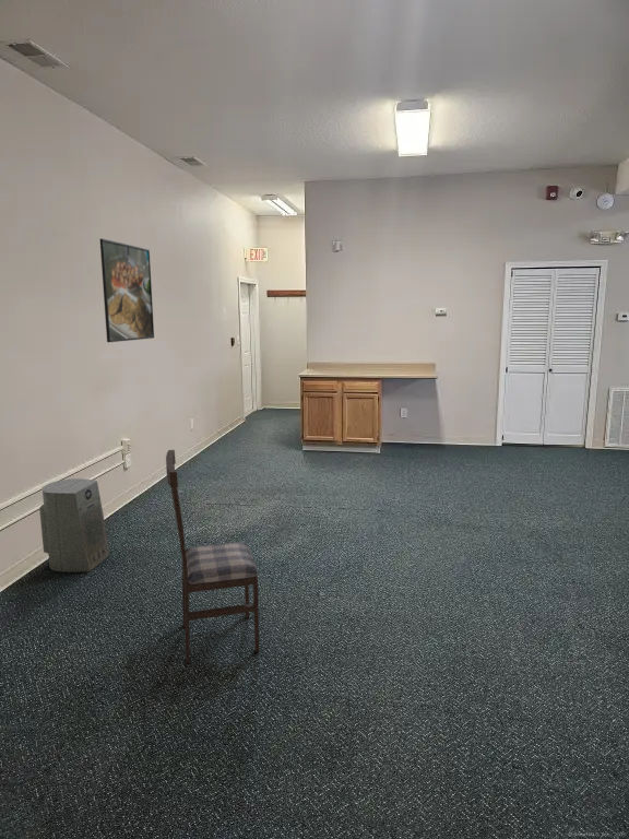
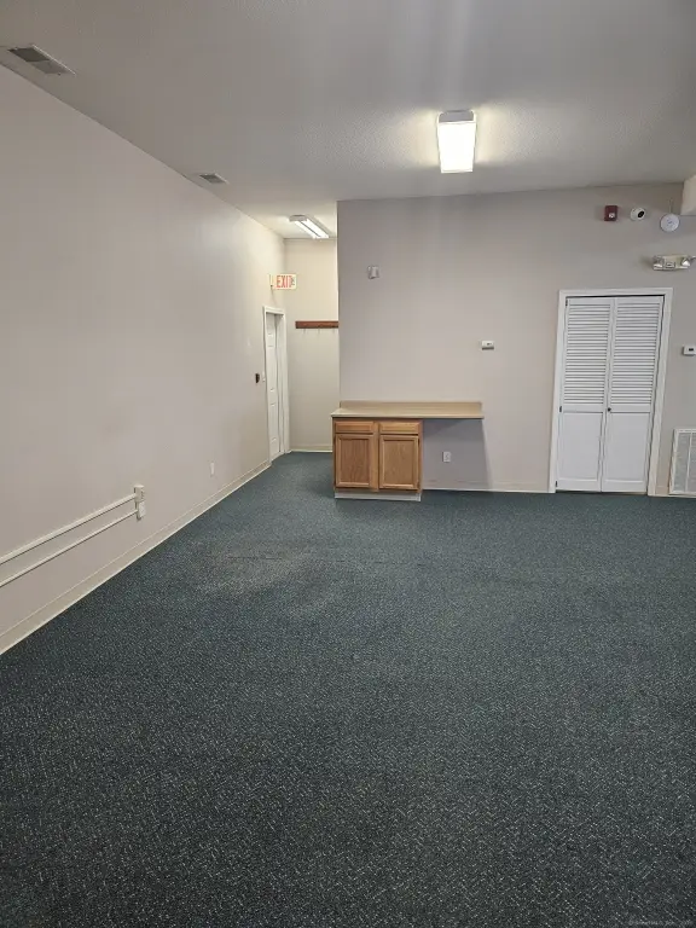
- fan (71, 523)
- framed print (129, 293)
- dining chair (212, 551)
